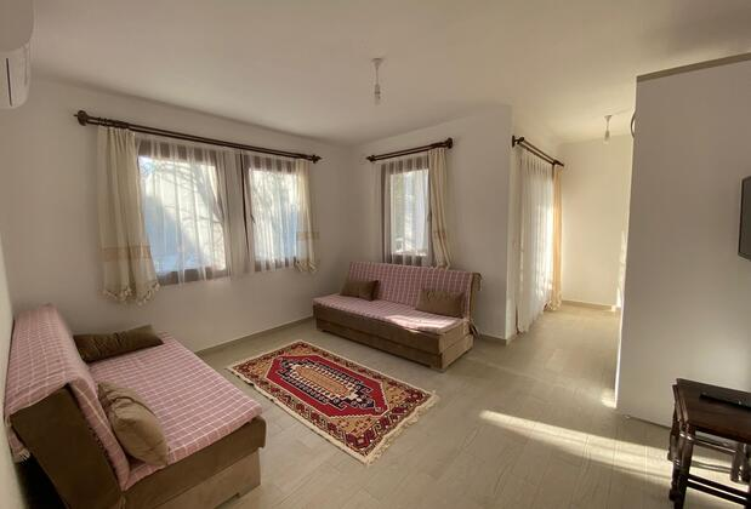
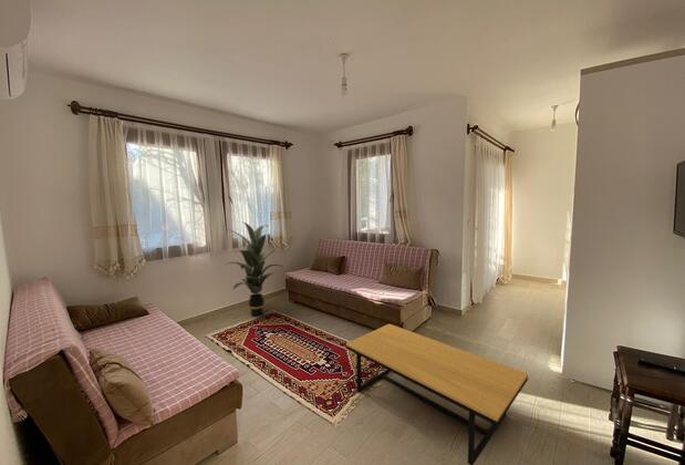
+ indoor plant (250, 268)
+ coffee table (426, 379)
